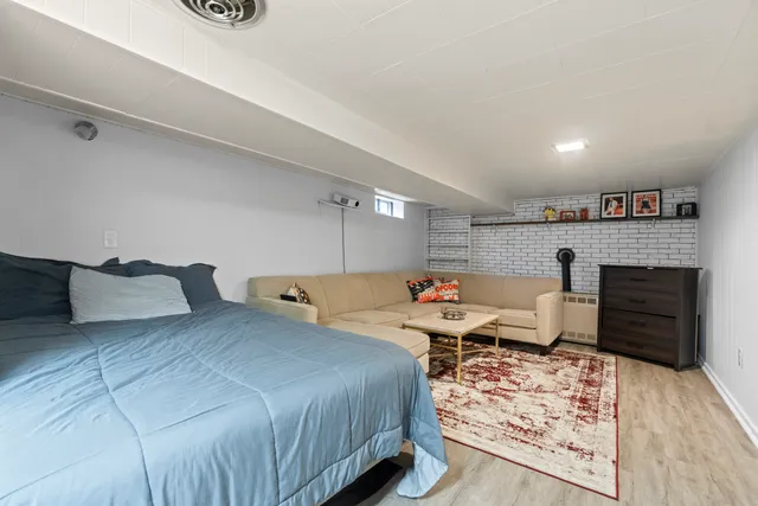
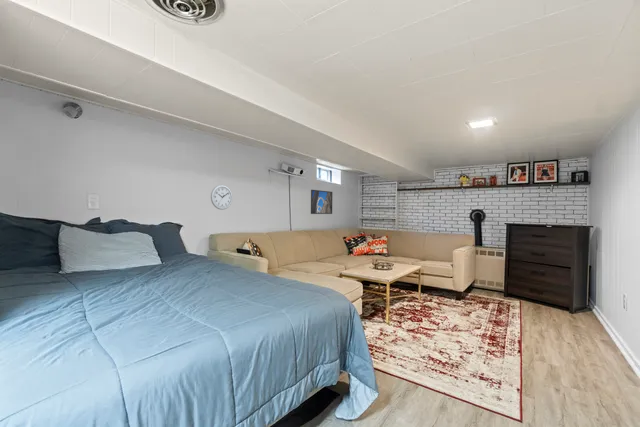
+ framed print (322, 202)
+ wall clock (222, 197)
